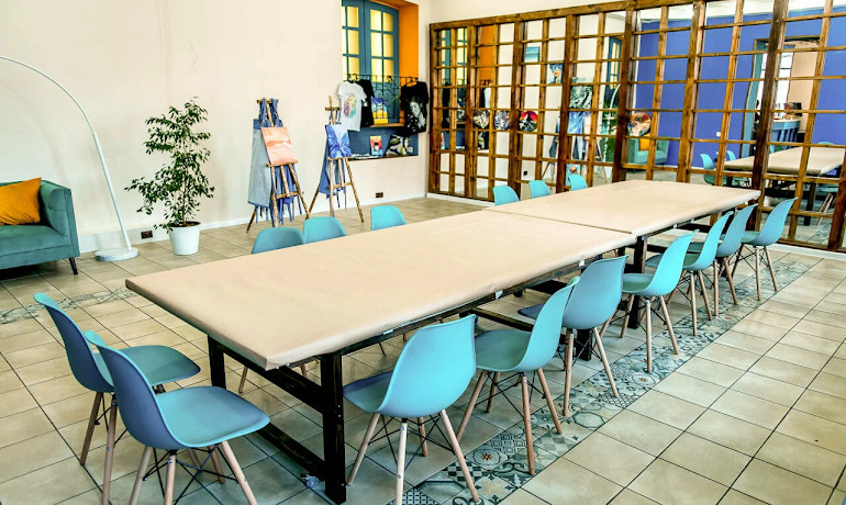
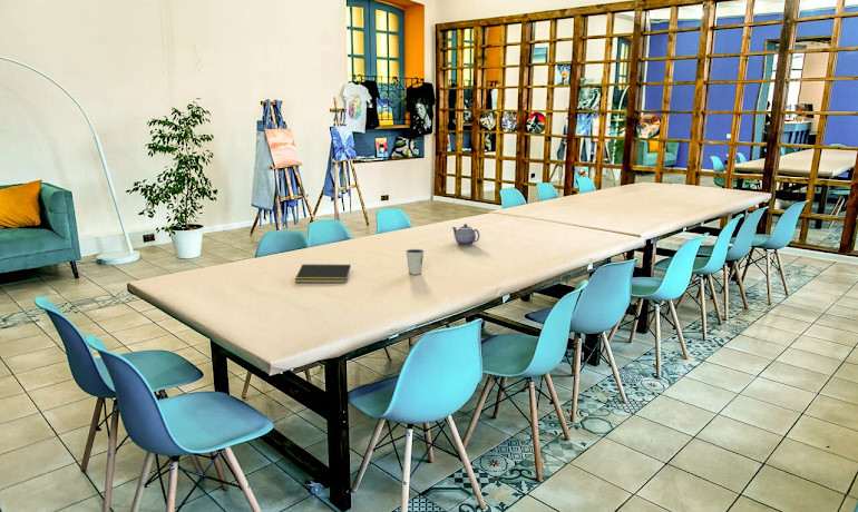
+ dixie cup (415, 262)
+ teapot (465, 234)
+ notepad (323, 273)
